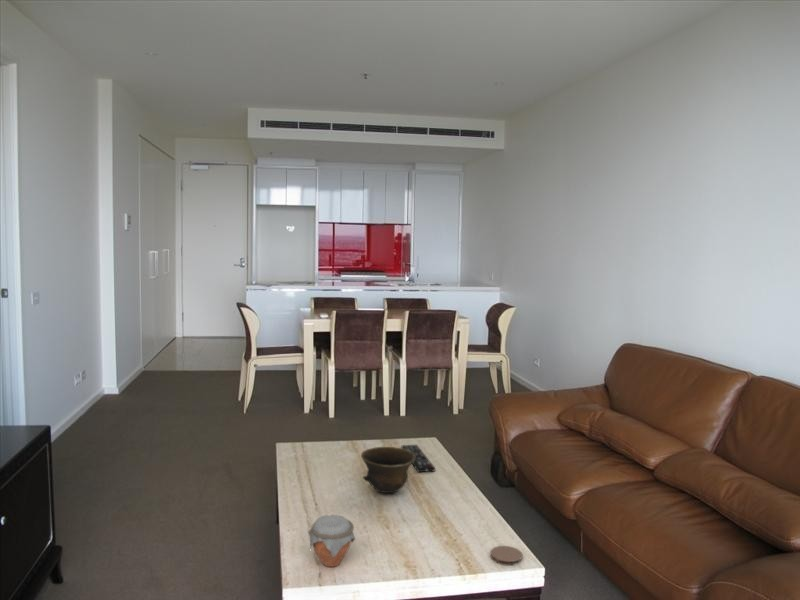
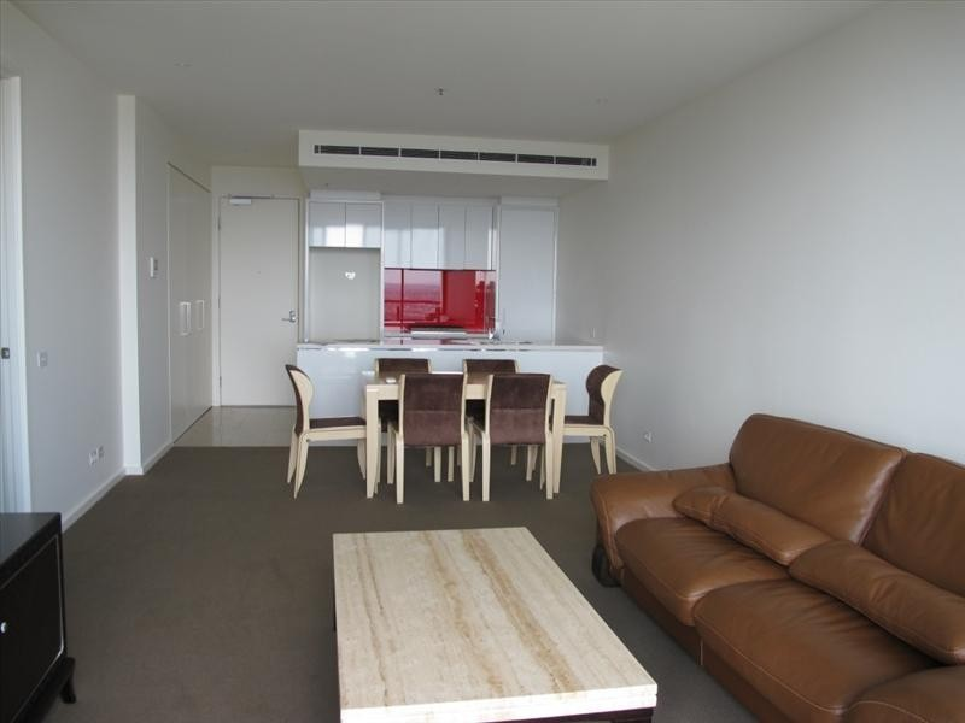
- bowl (387, 473)
- remote control (417, 457)
- coaster (506, 555)
- jar (331, 541)
